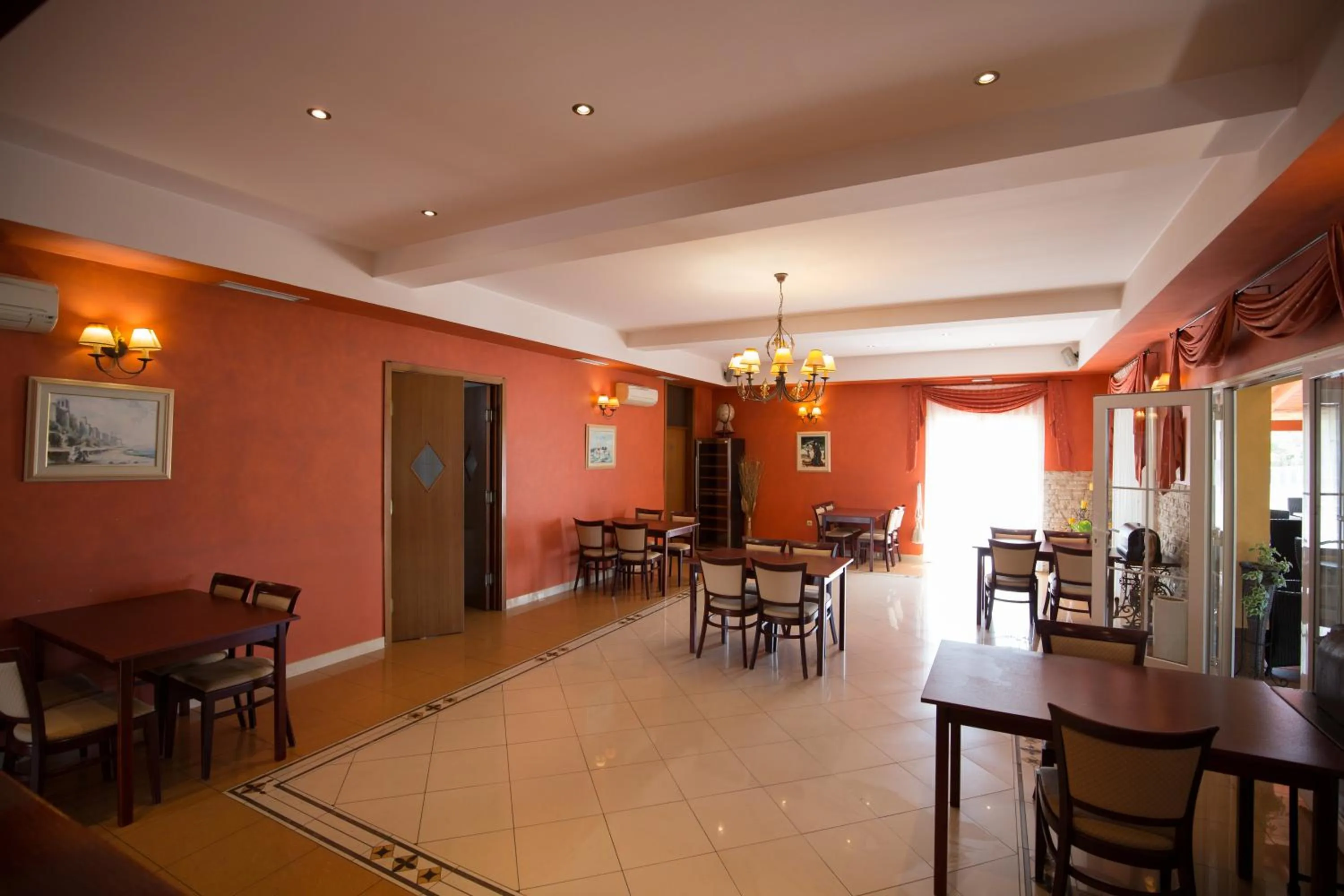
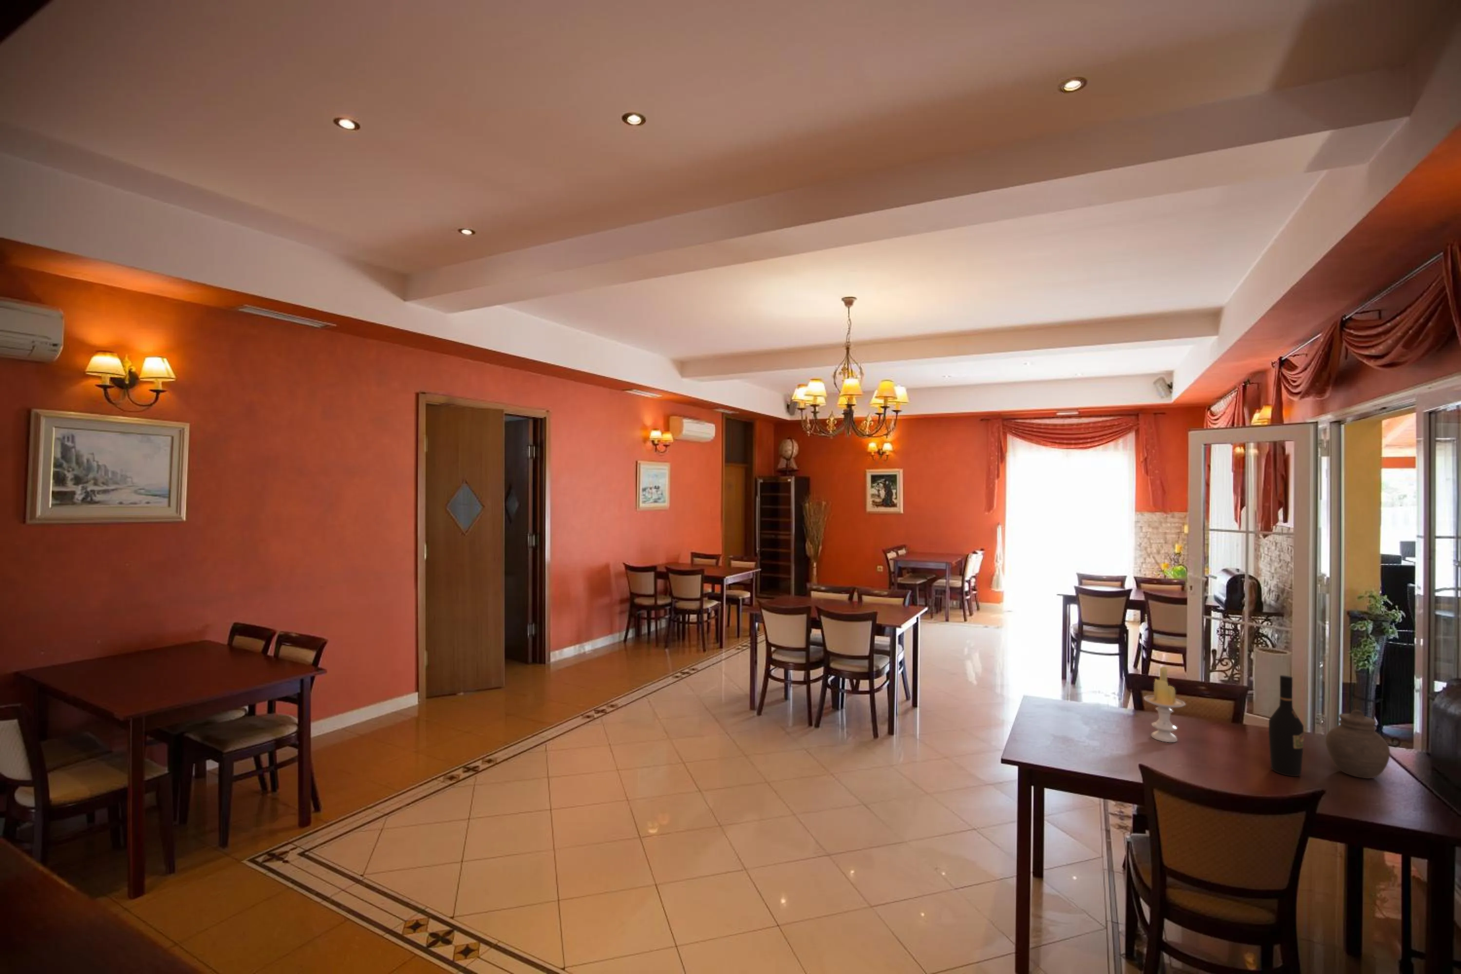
+ candle (1164, 702)
+ wine bottle (1286, 724)
+ jar (1357, 741)
